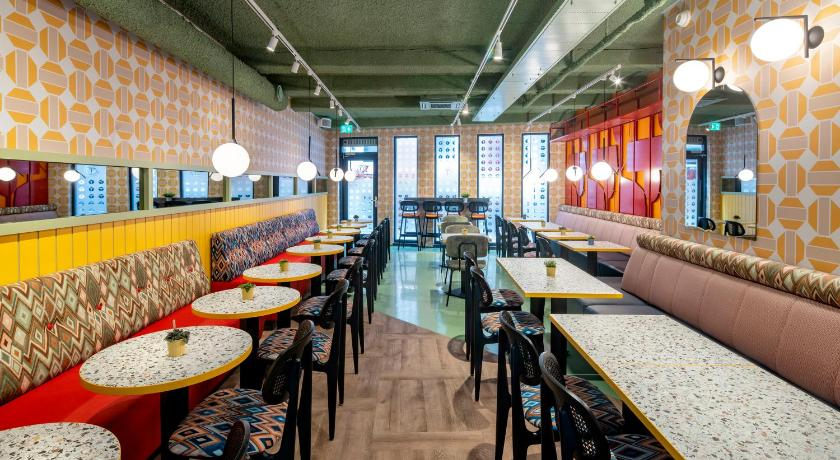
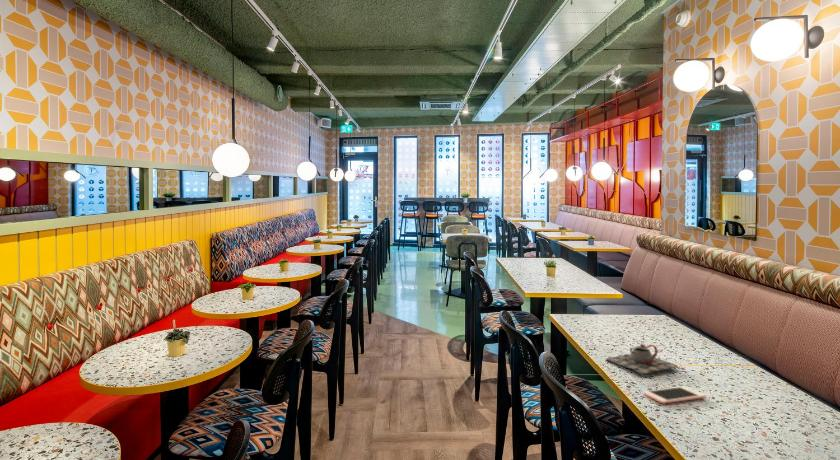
+ teapot (641, 354)
+ cell phone (674, 394)
